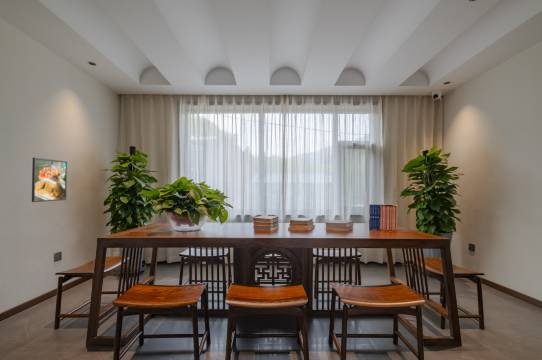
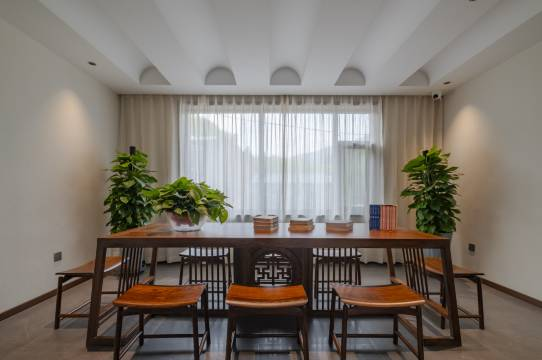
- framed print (50, 180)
